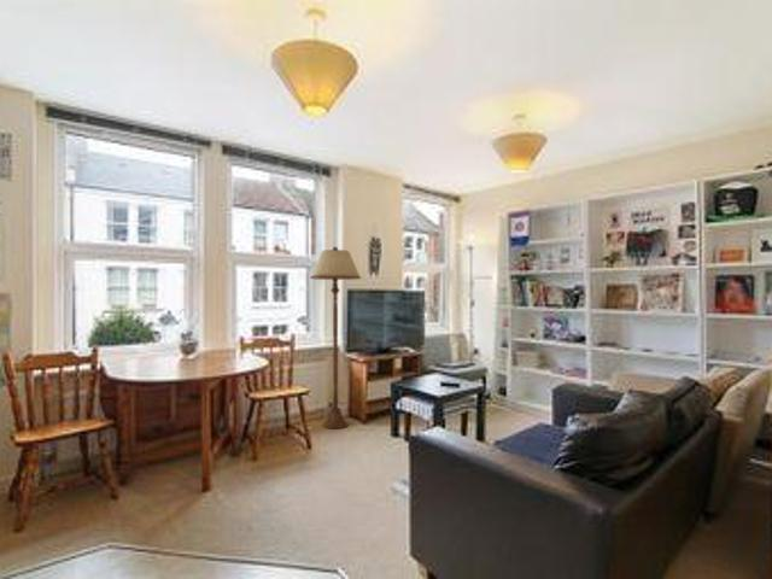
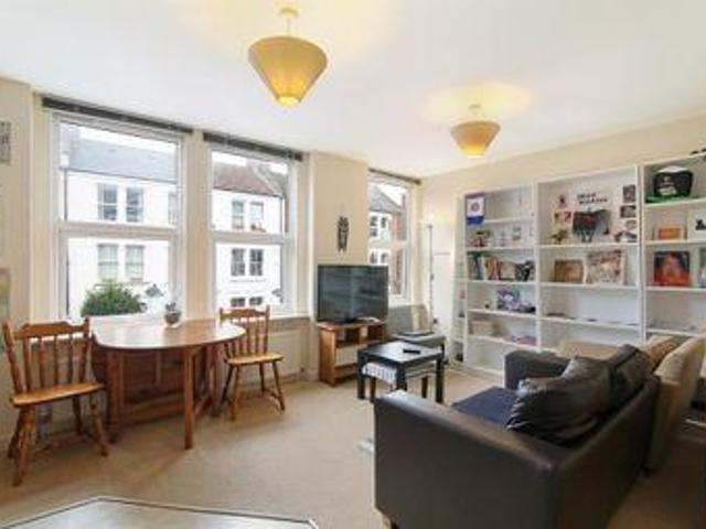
- floor lamp (335, 335)
